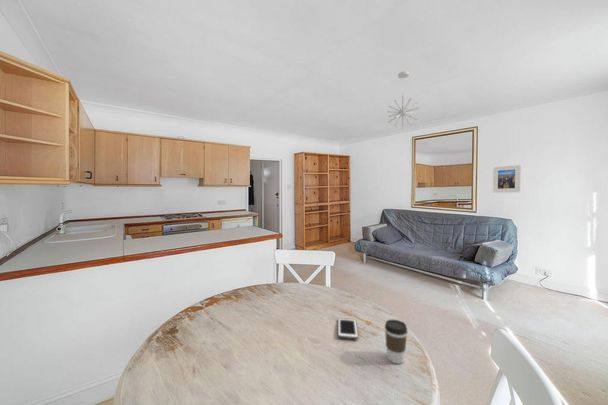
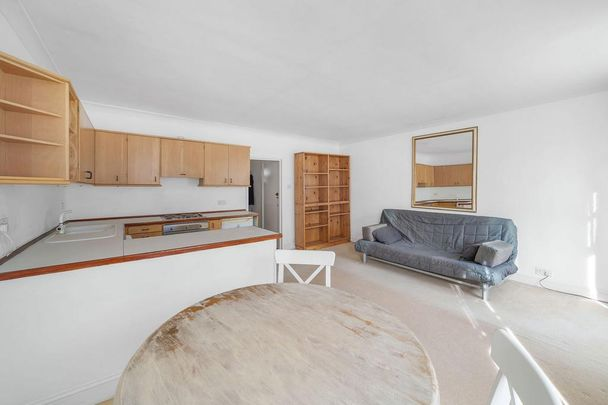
- coffee cup (395, 341)
- cell phone (347, 327)
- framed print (506, 179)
- pendant light (403, 100)
